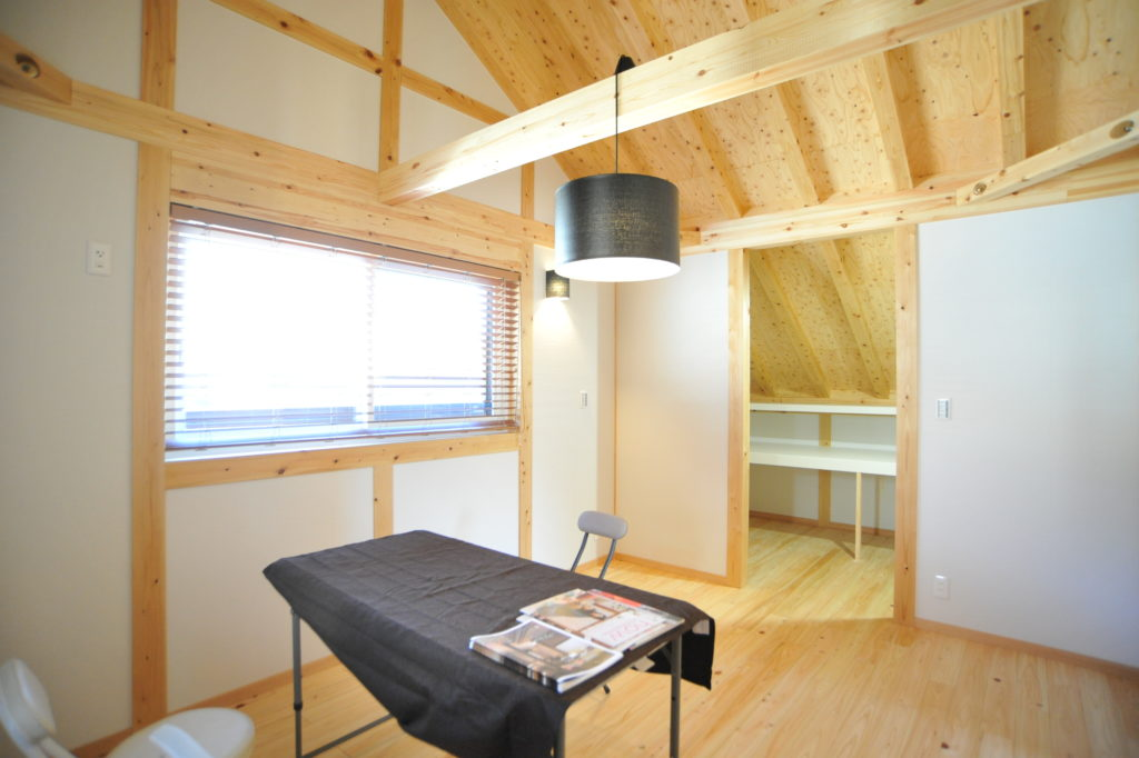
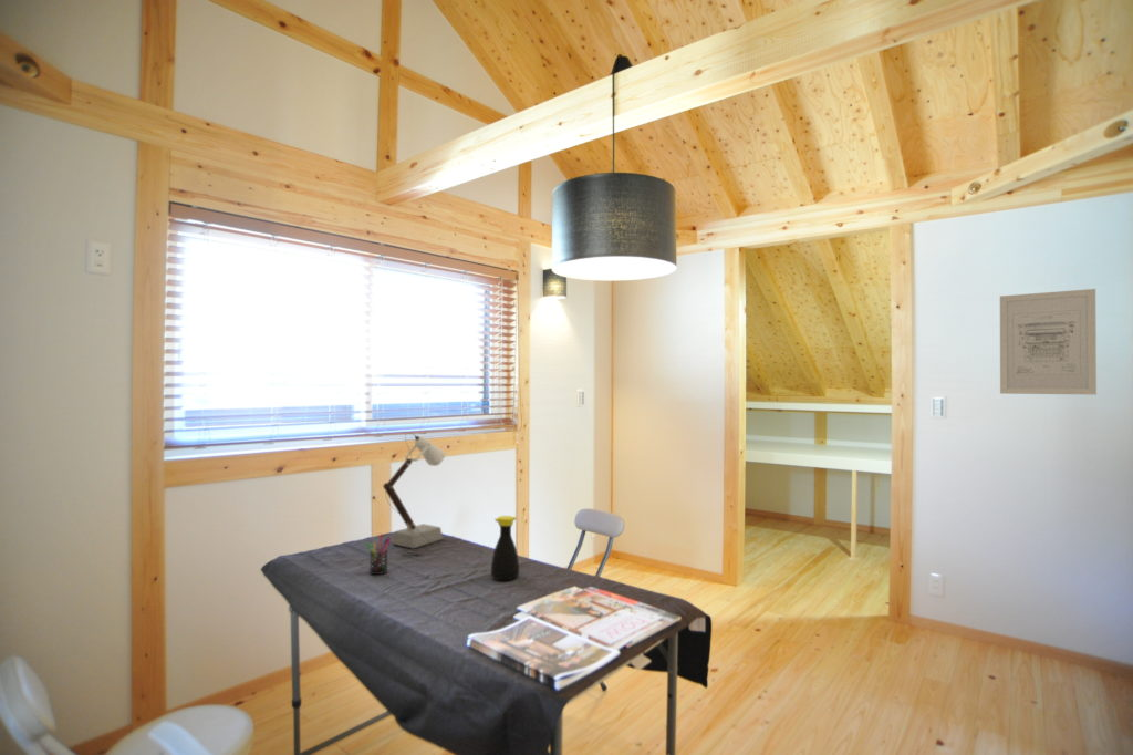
+ bottle (505, 546)
+ wall art (1046, 343)
+ desk lamp (401, 500)
+ pen holder (376, 554)
